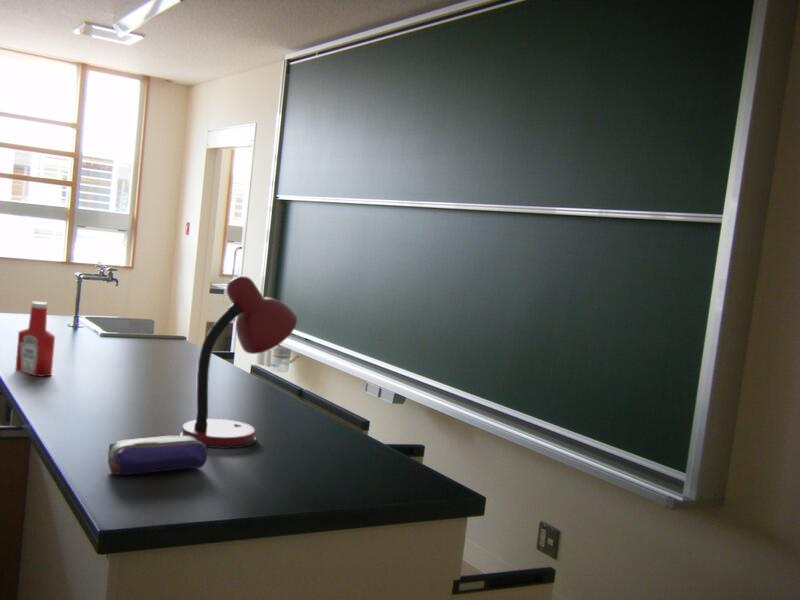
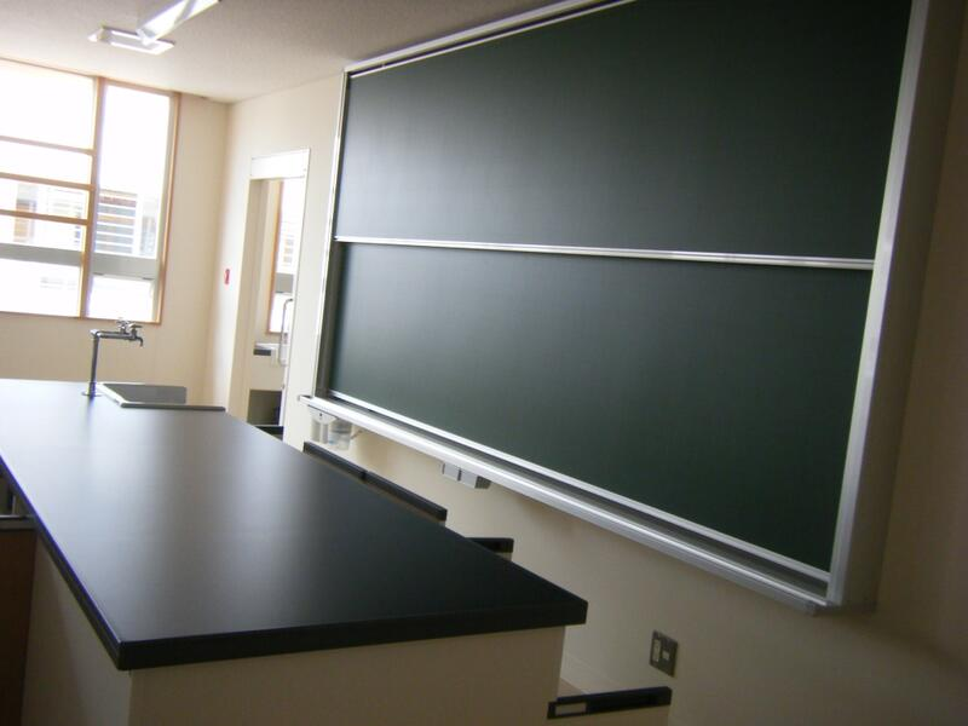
- desk lamp (245, 351)
- soap bottle (36, 337)
- pencil case (159, 454)
